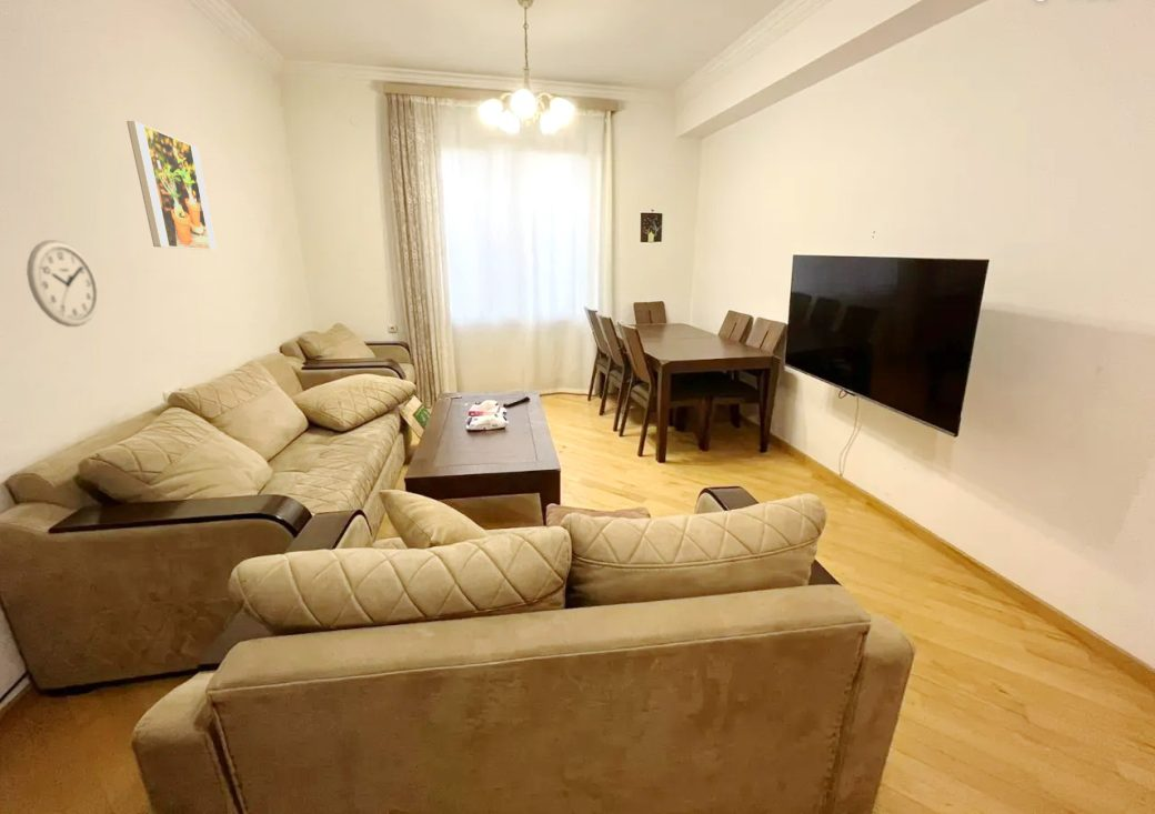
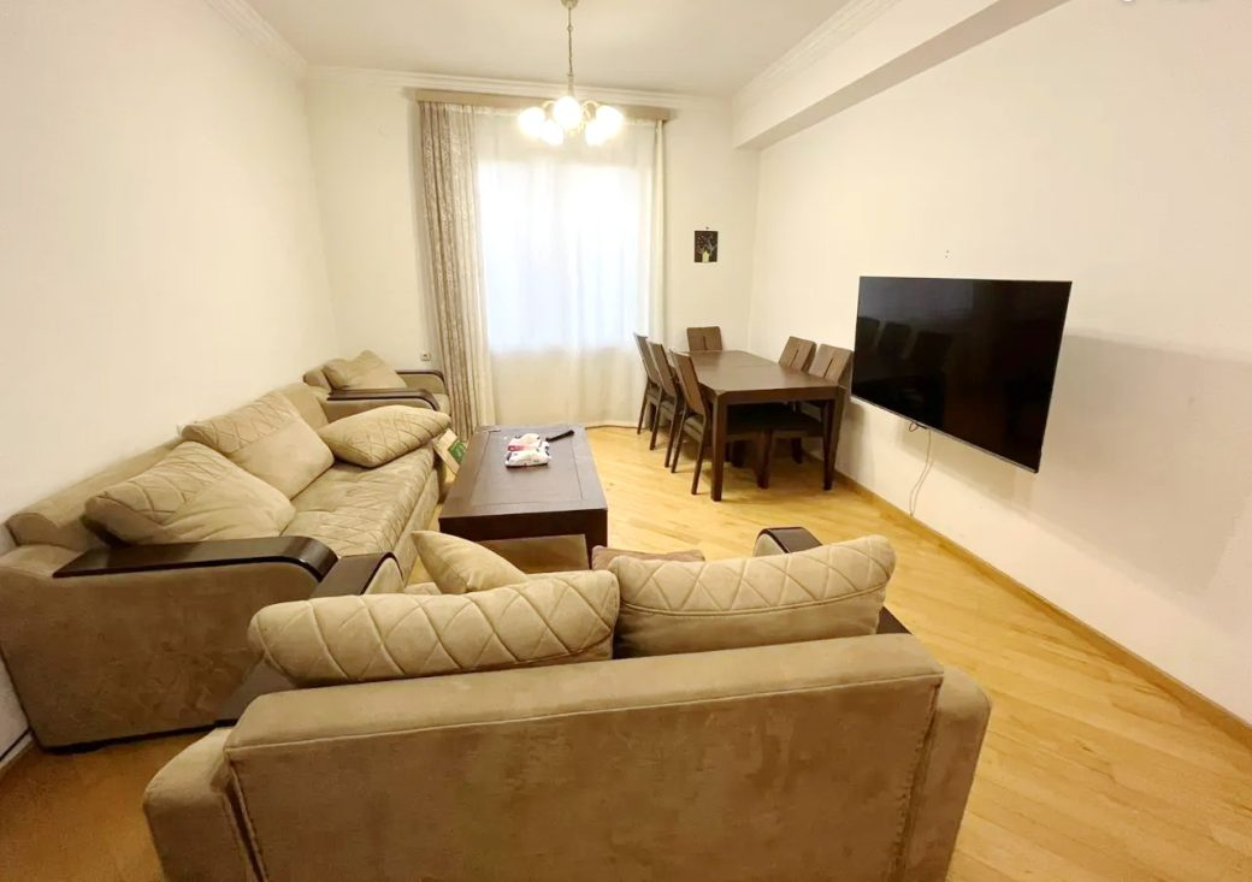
- wall clock (67, 283)
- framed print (177, 193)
